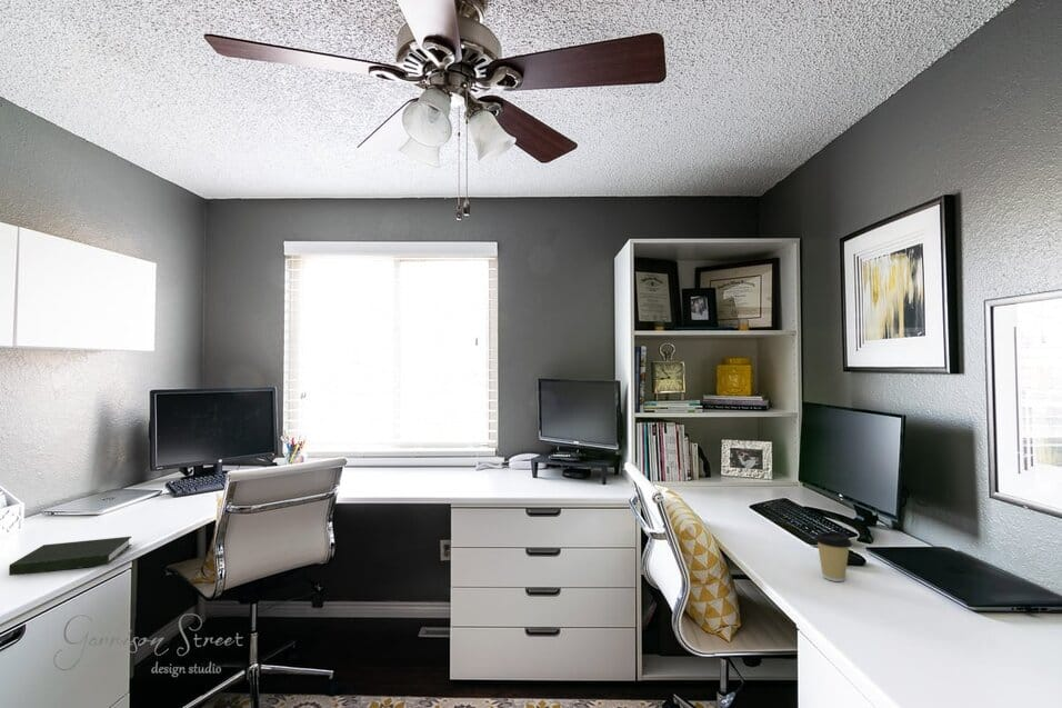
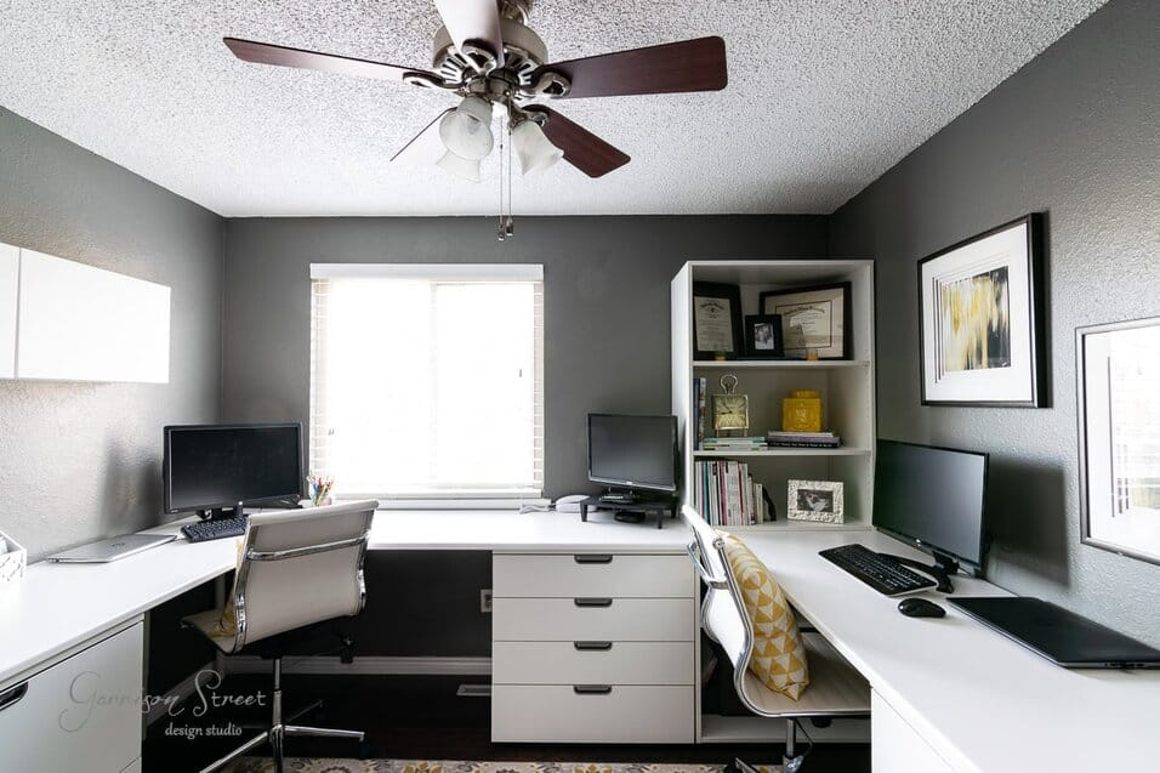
- coffee cup (833, 556)
- book (74, 554)
